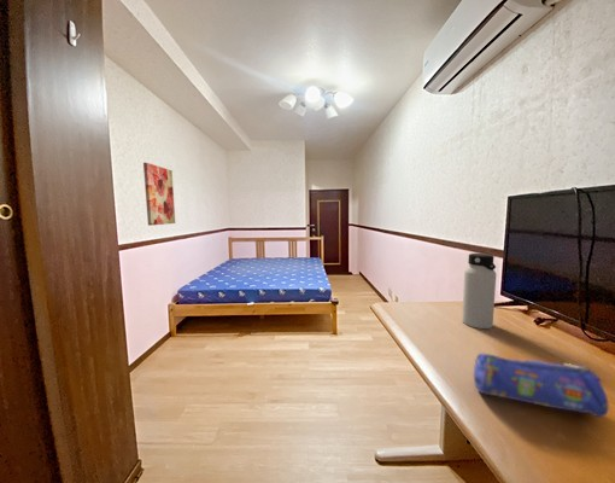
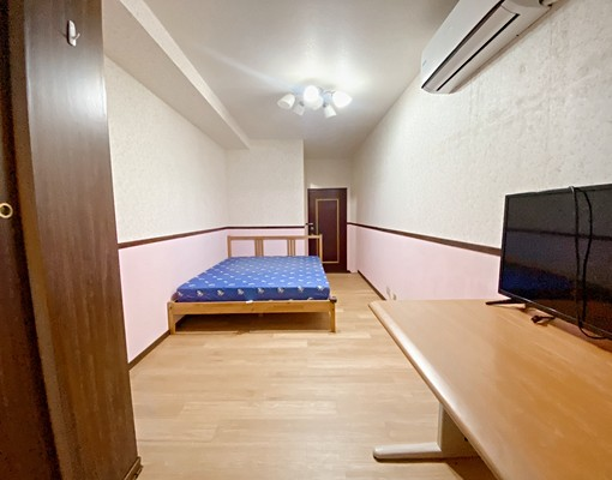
- wall art (160, 196)
- water bottle (479, 289)
- pencil case (534, 380)
